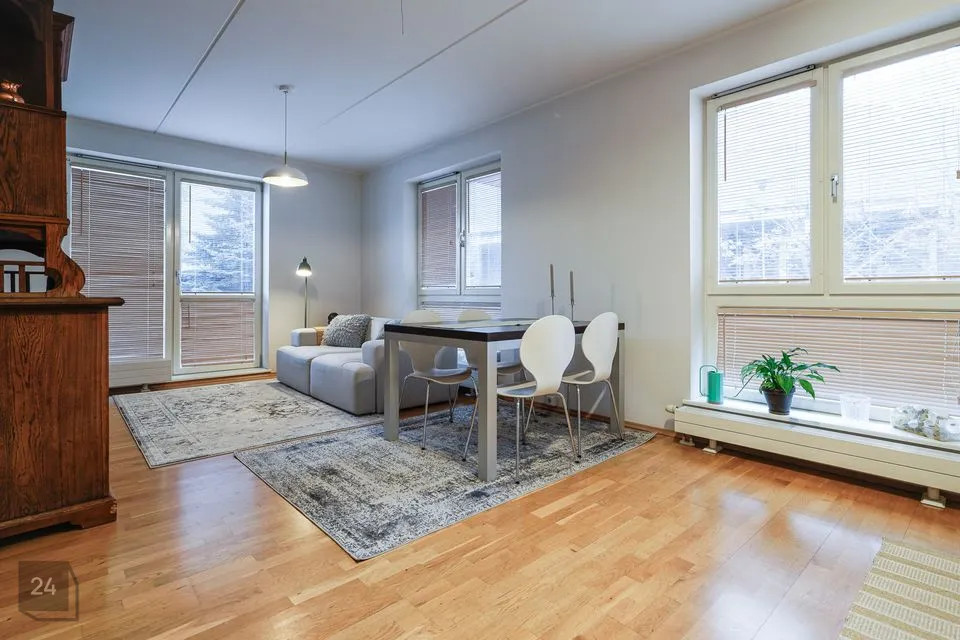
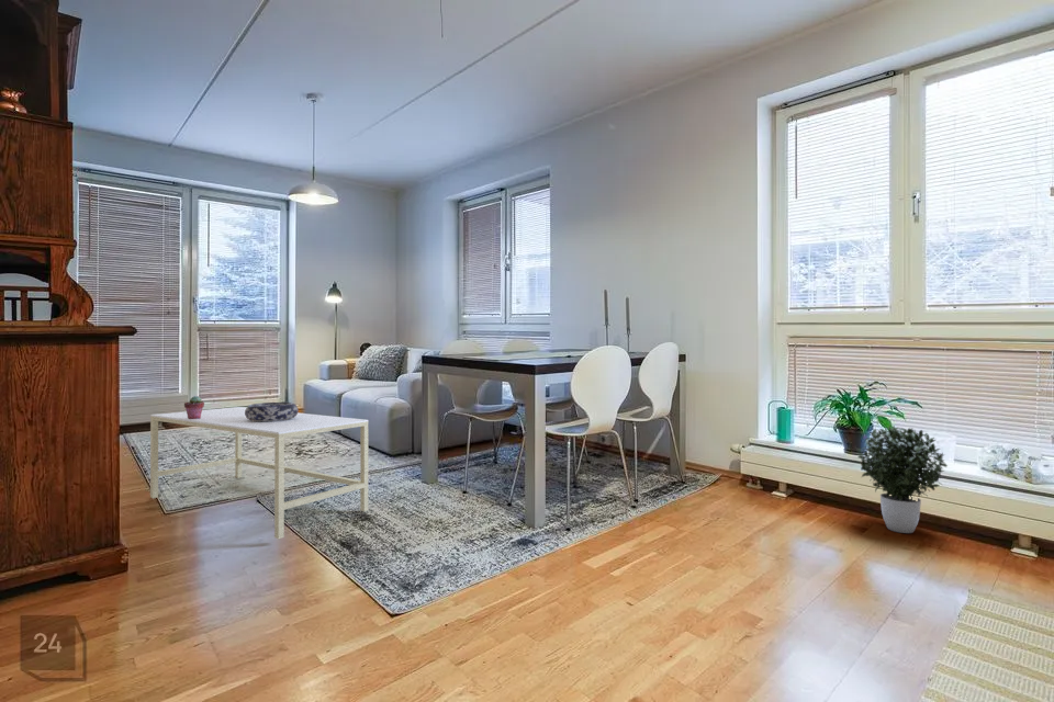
+ decorative bowl (271, 411)
+ potted plant (901, 477)
+ coffee table (255, 461)
+ potted succulent (194, 406)
